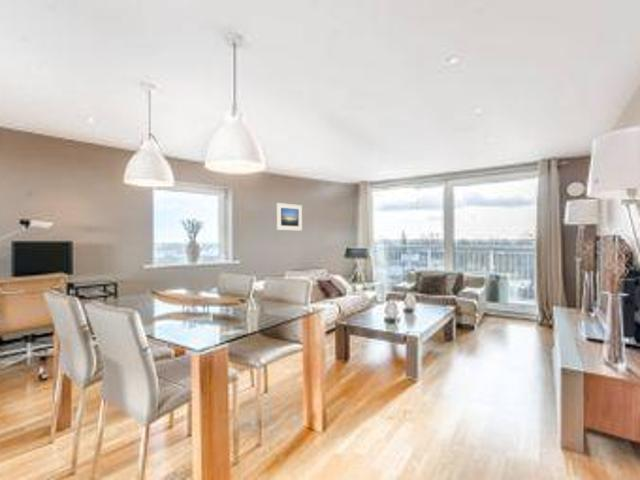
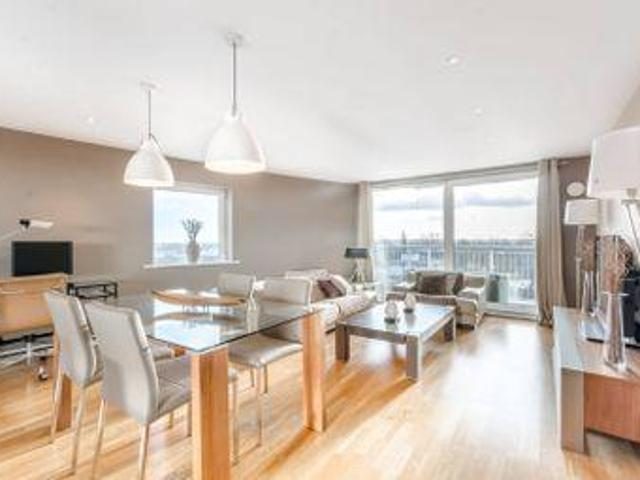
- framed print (289, 217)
